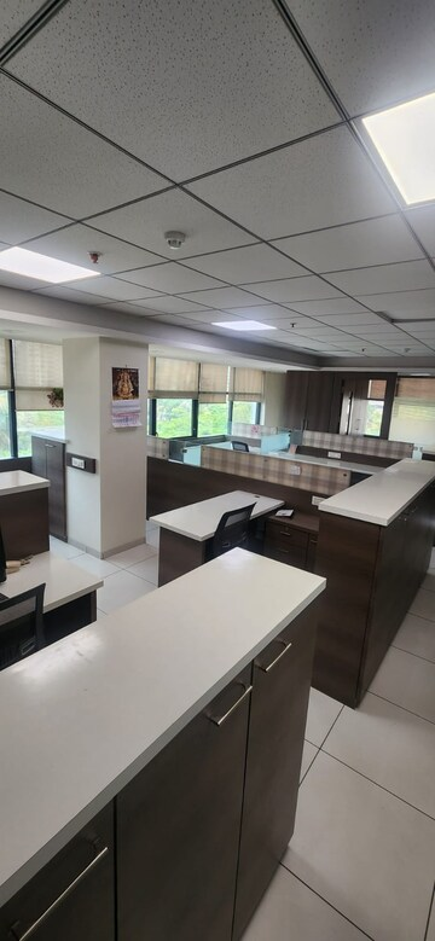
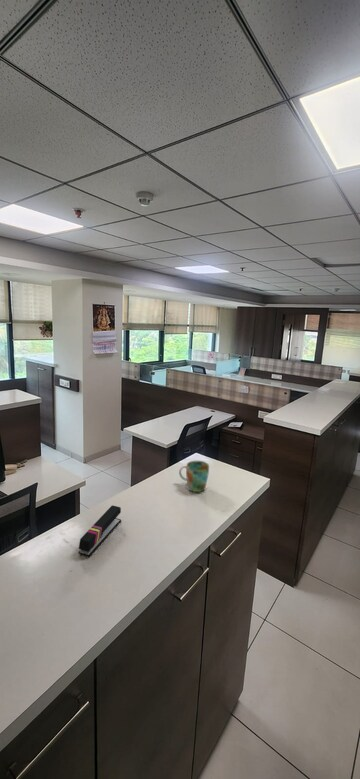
+ stapler (101, 528)
+ mug (193, 475)
